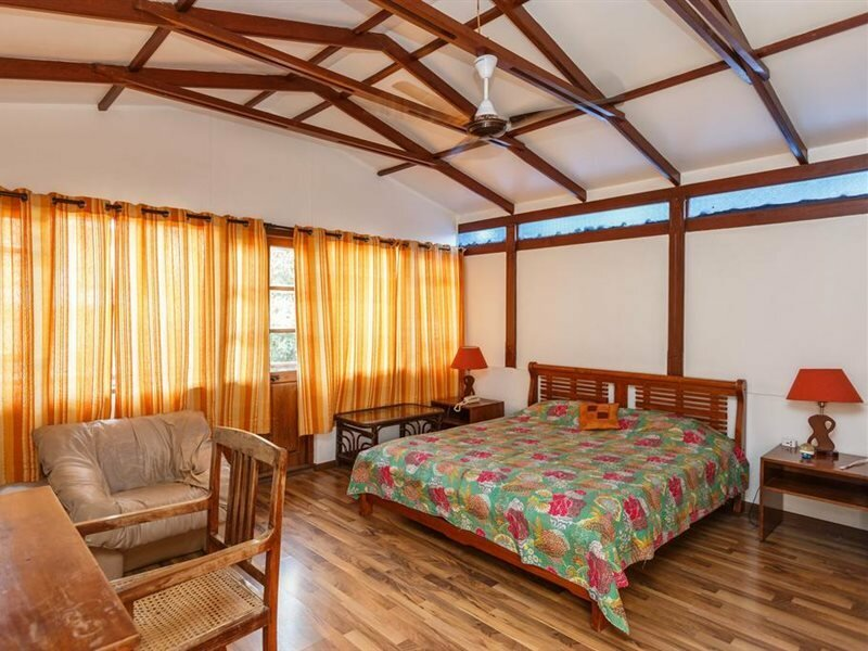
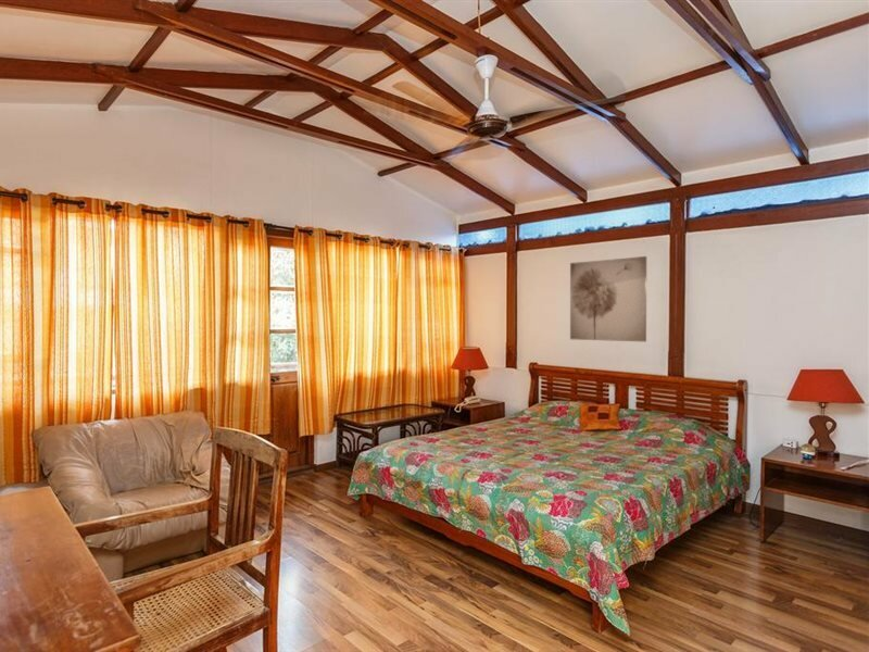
+ wall art (606, 300)
